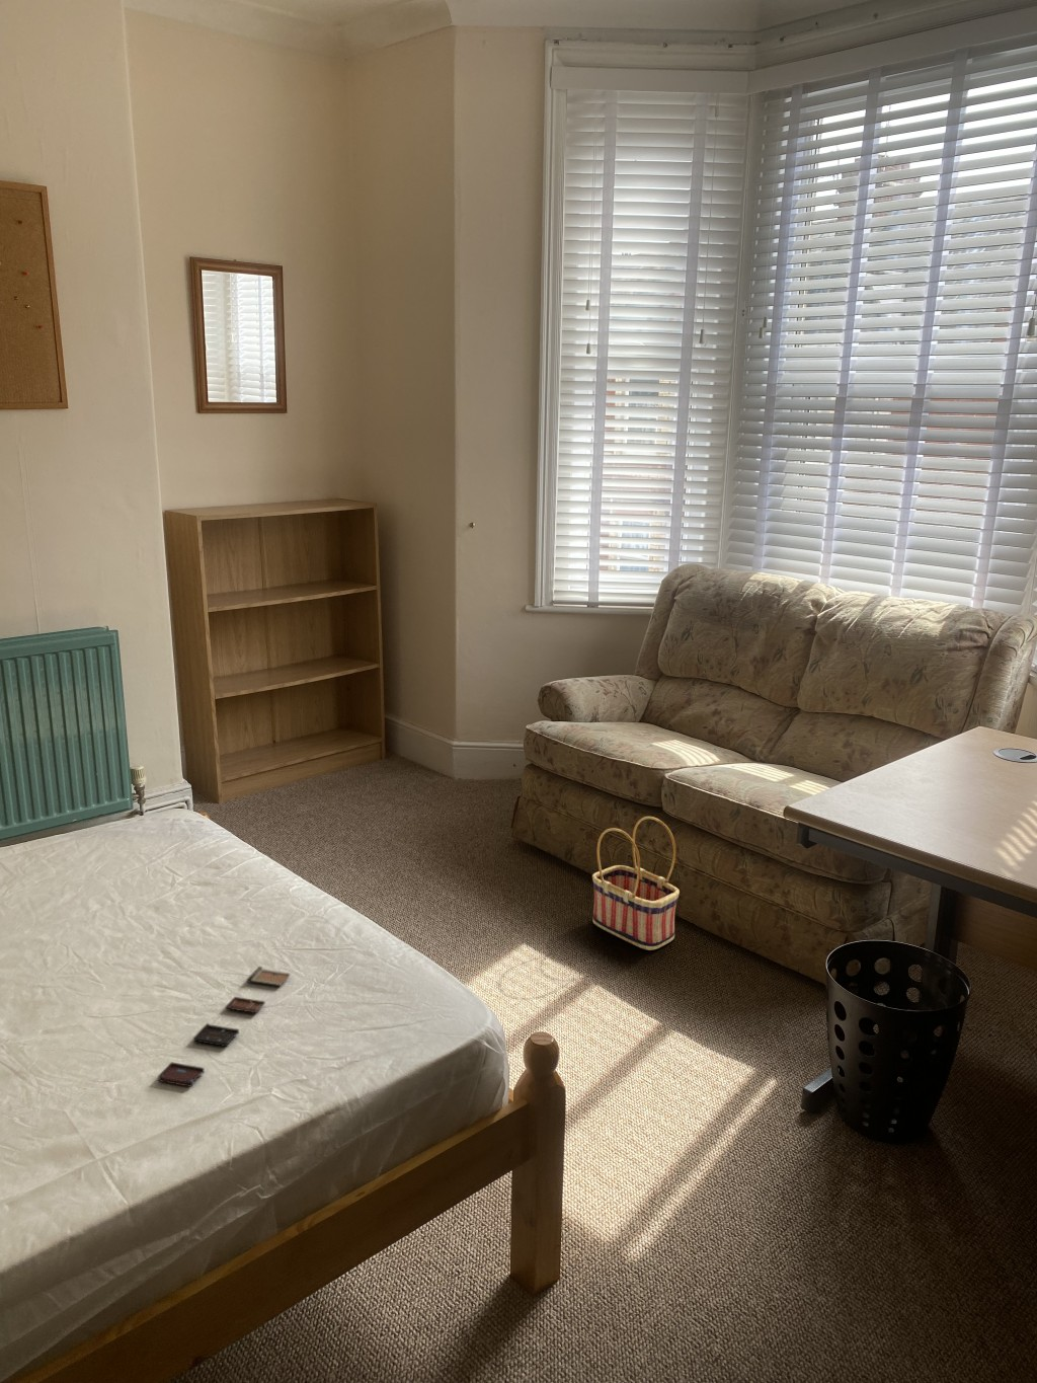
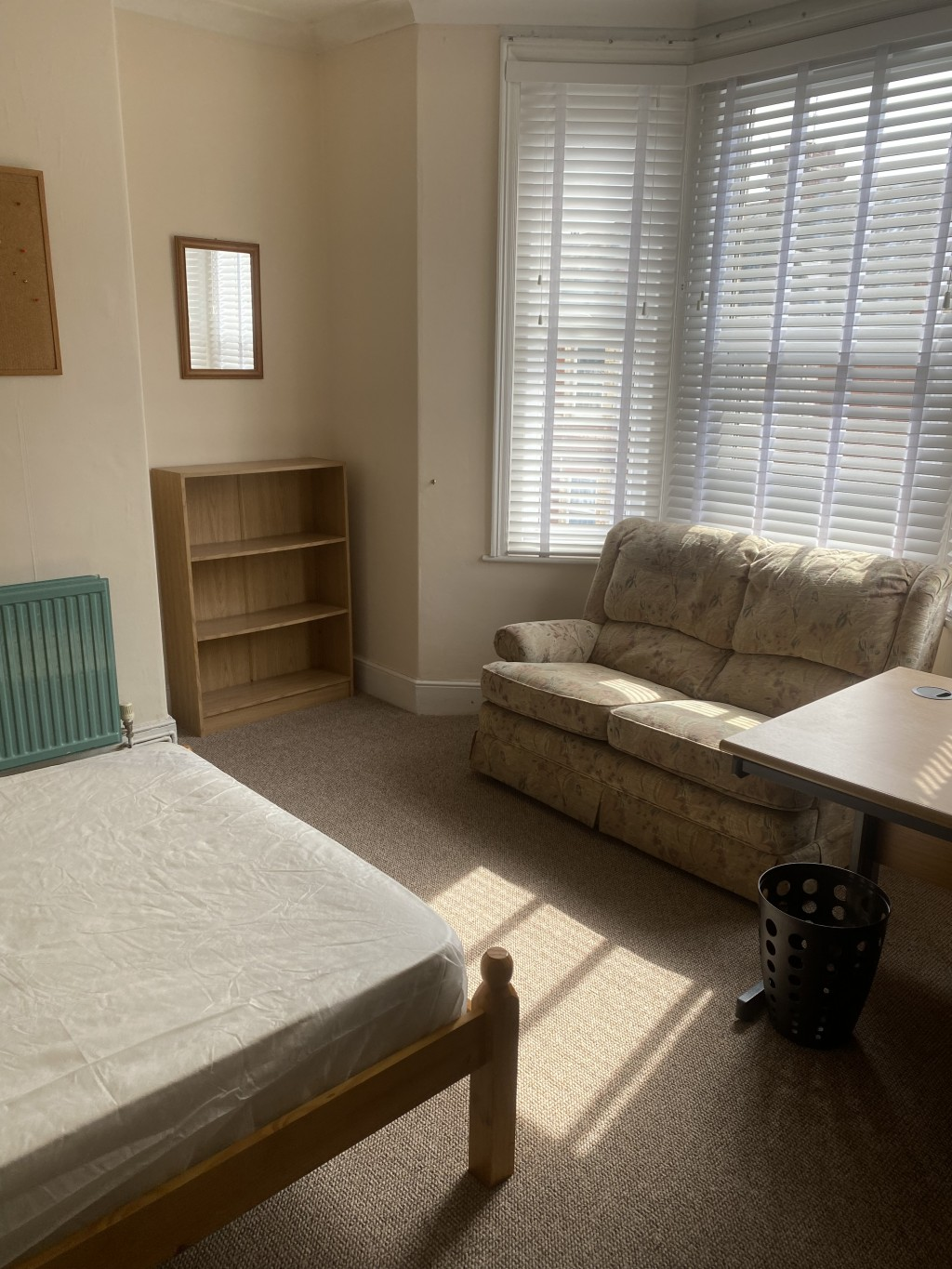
- basket (636, 877)
- tray (228, 1028)
